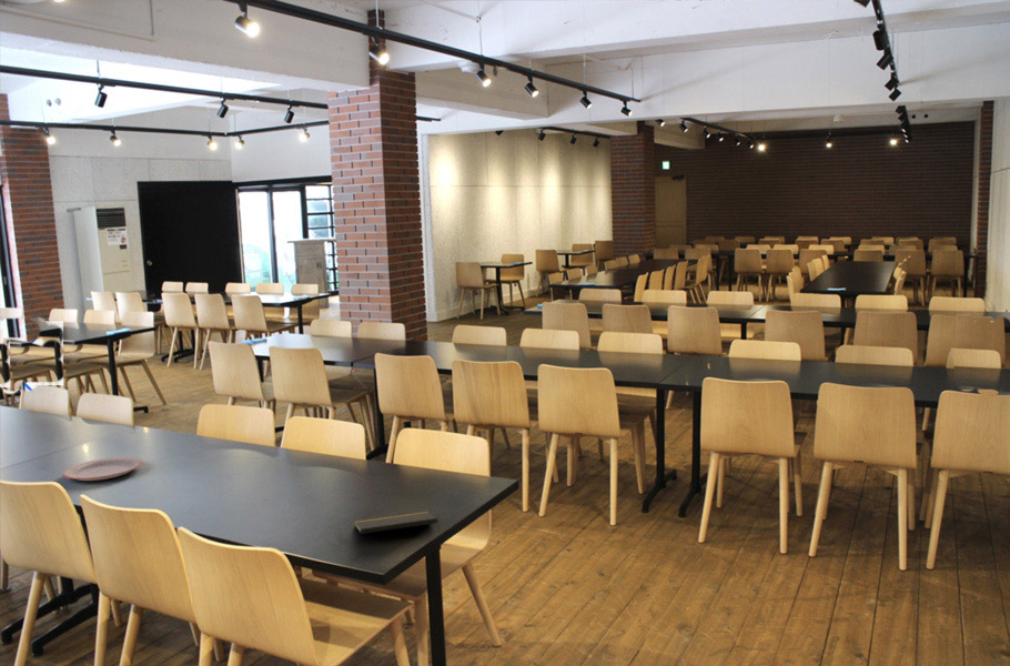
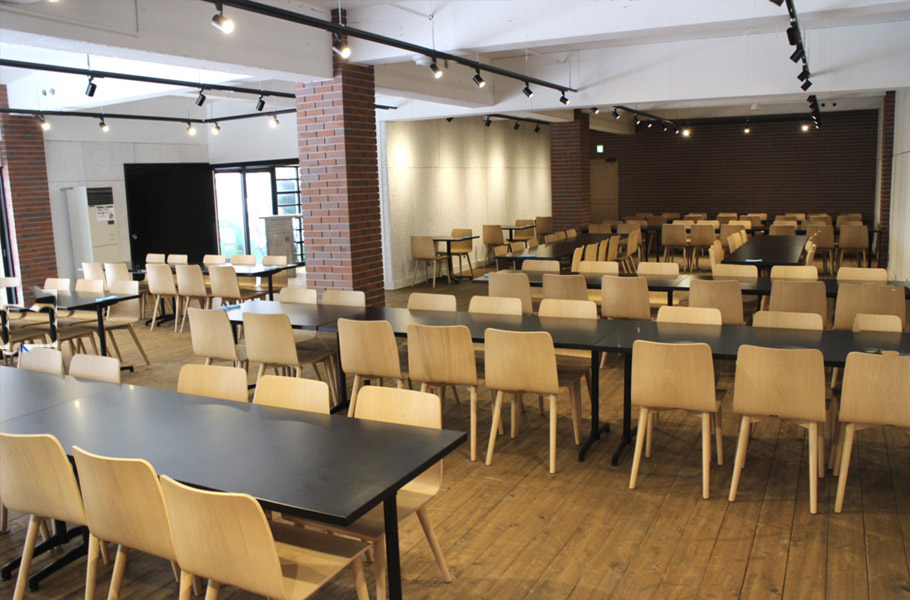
- notepad (395, 522)
- plate (103, 470)
